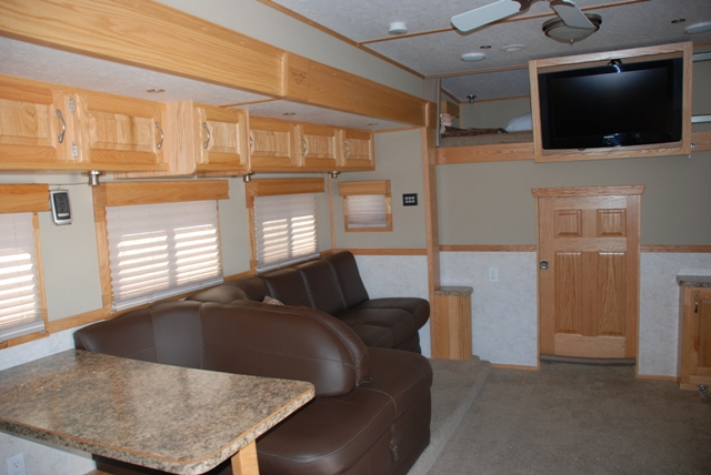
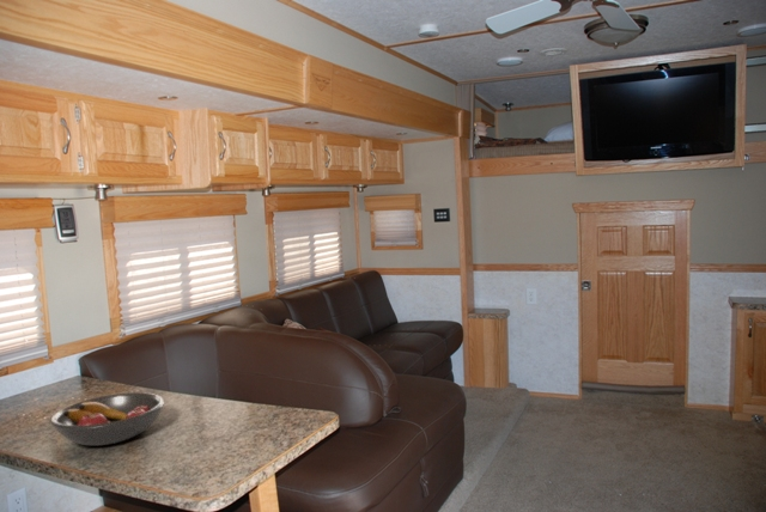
+ fruit bowl (110, 419)
